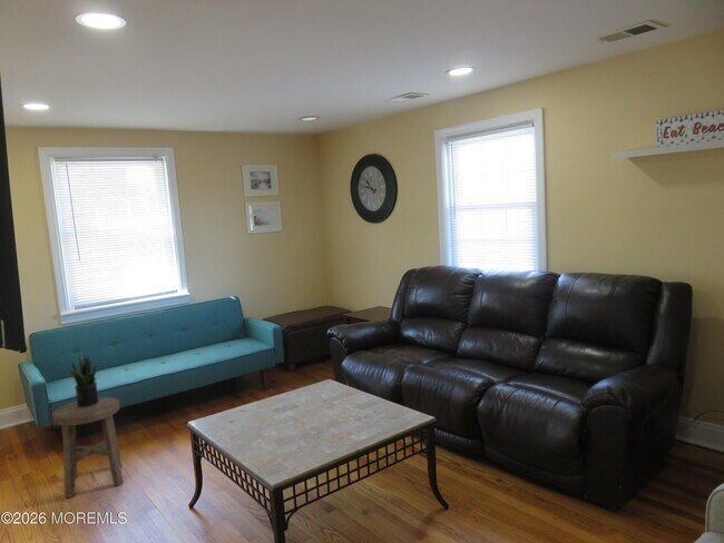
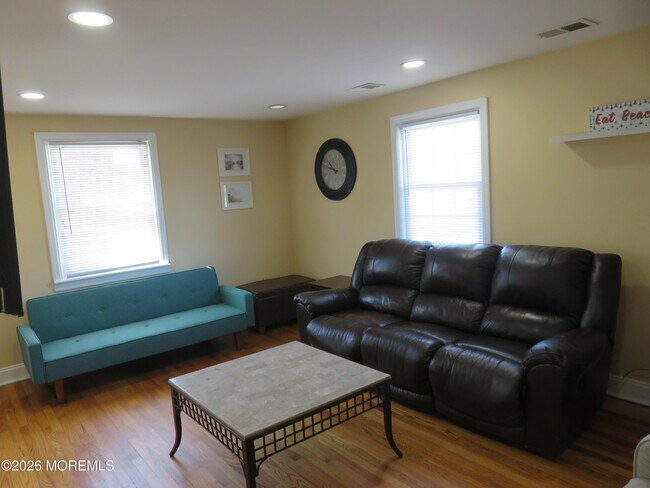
- potted plant (84, 379)
- stool (91, 446)
